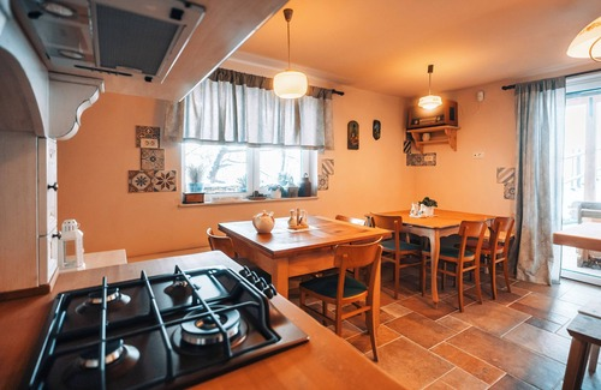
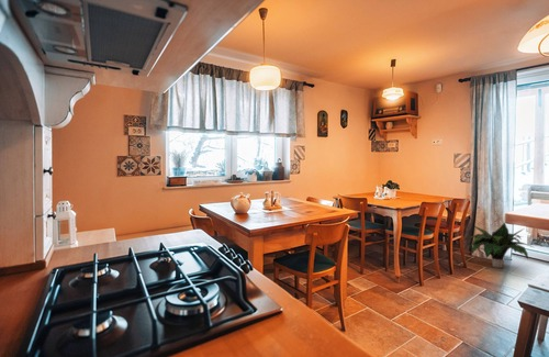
+ potted plant (500, 244)
